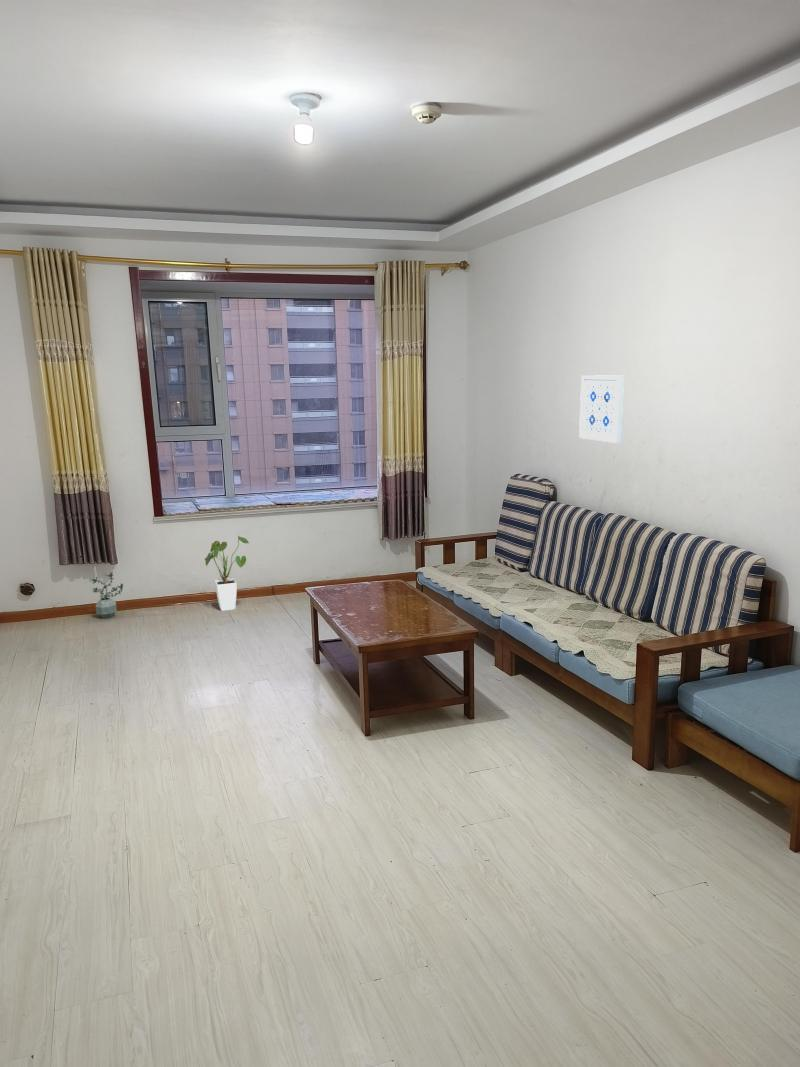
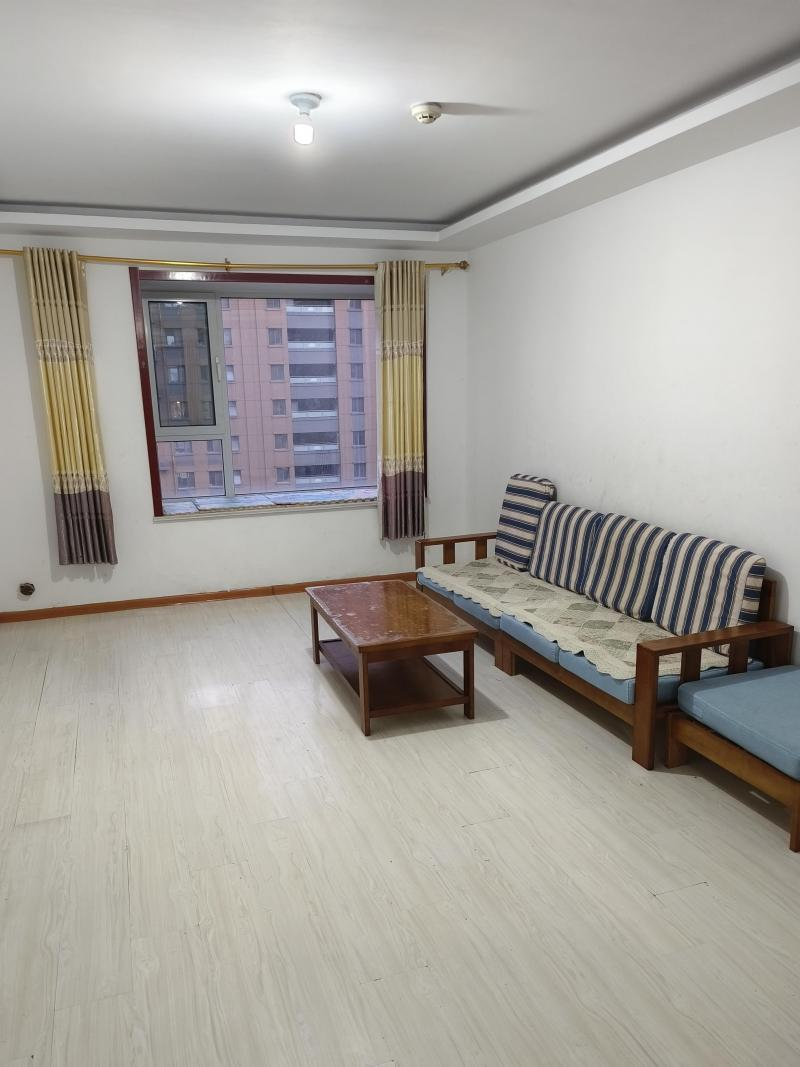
- potted plant (108, 594)
- house plant (229, 572)
- wall art (600, 408)
